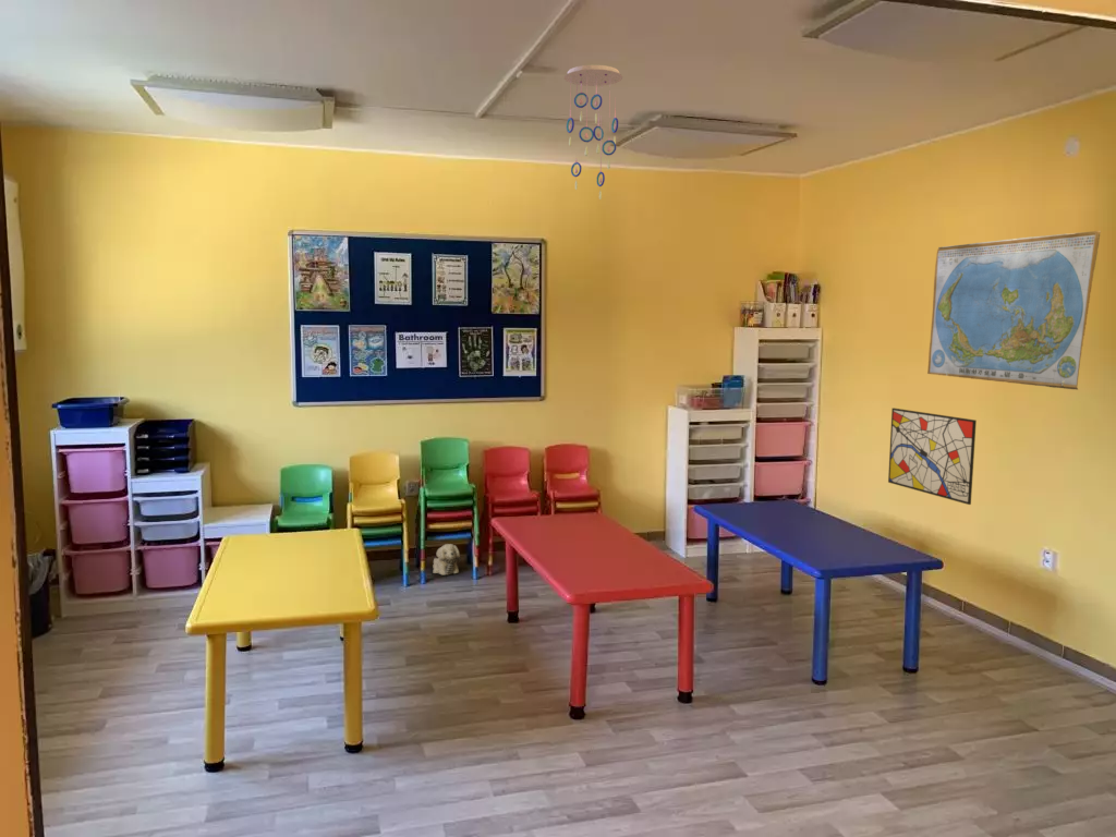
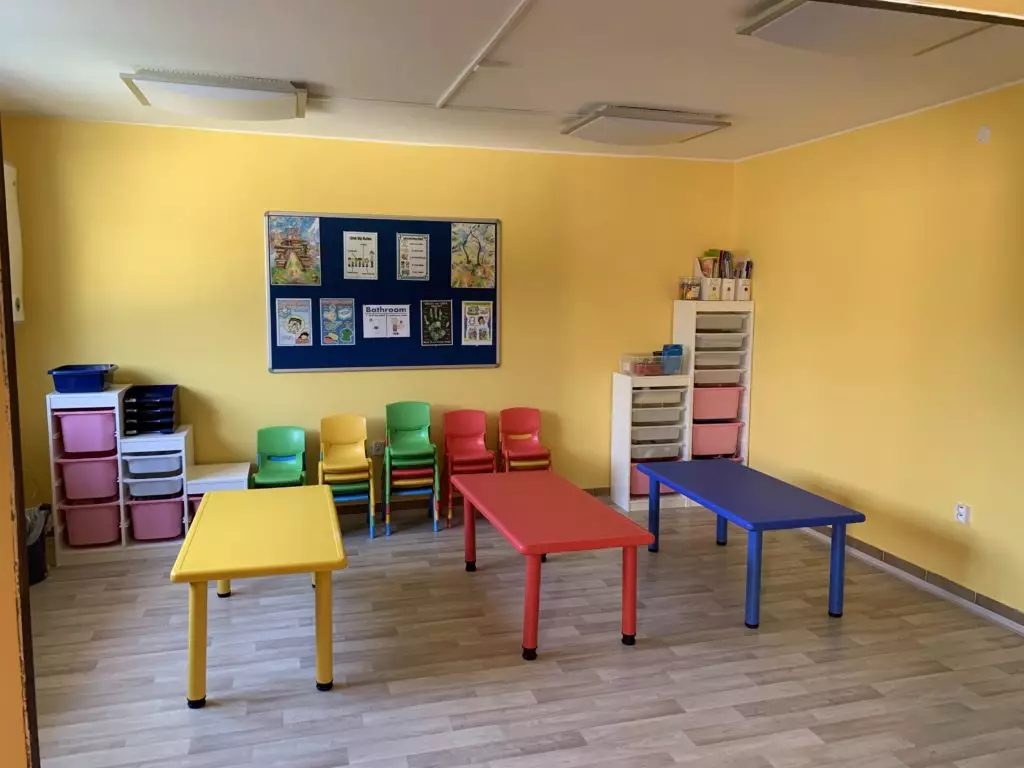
- plush toy (446, 555)
- world map (1002, 311)
- wall art (929, 453)
- ceiling mobile (592, 135)
